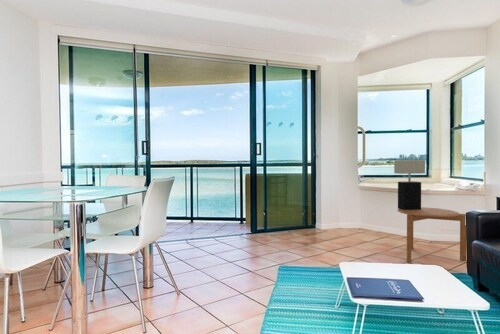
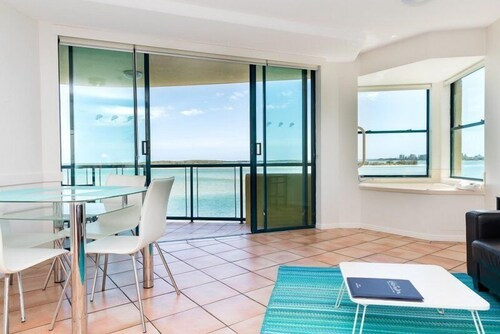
- table lamp (409, 184)
- side table (412, 232)
